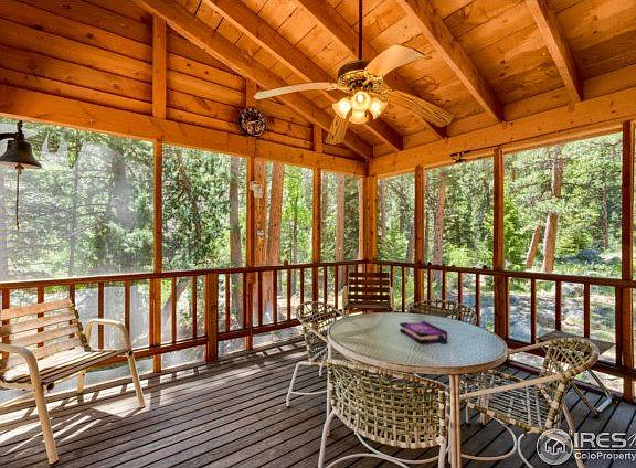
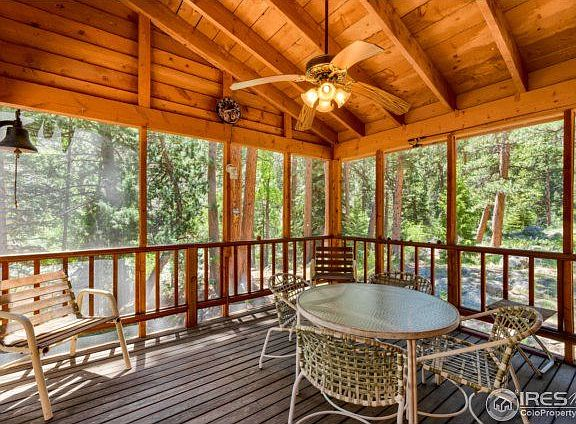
- board game (424, 332)
